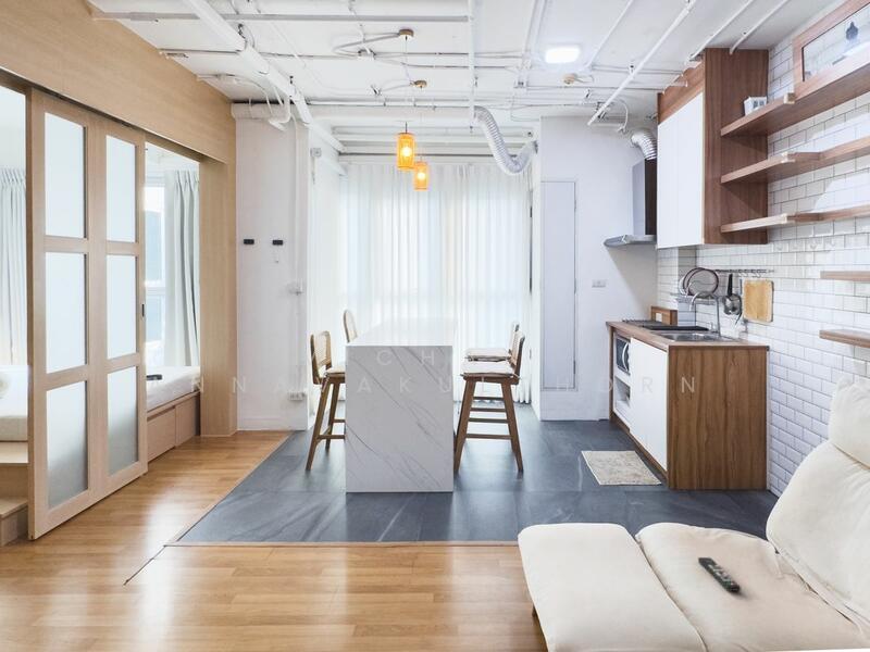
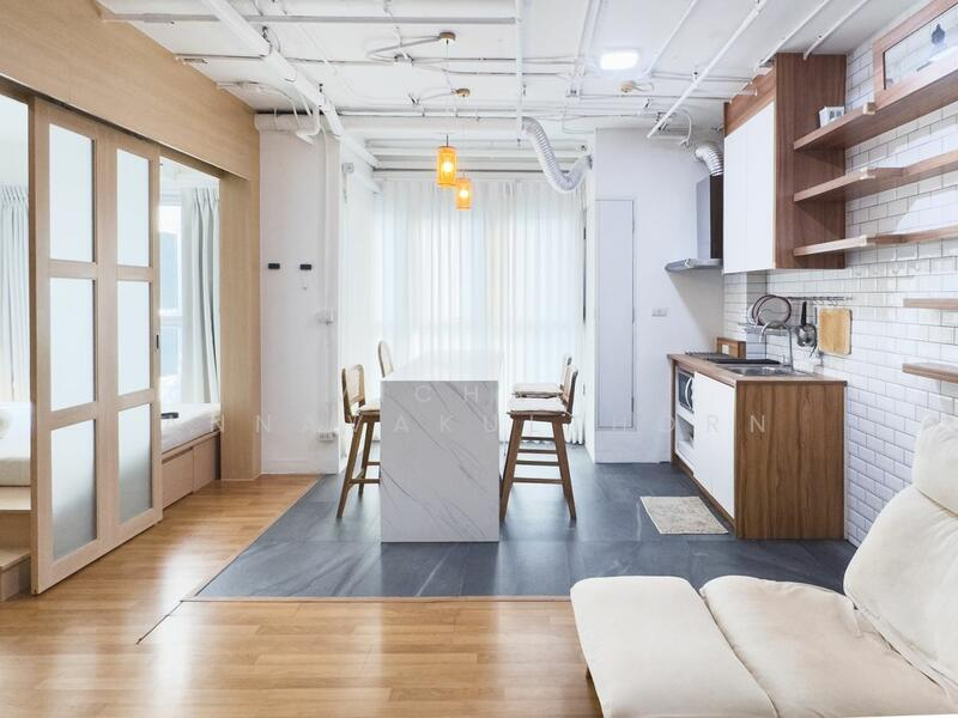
- remote control (718, 573)
